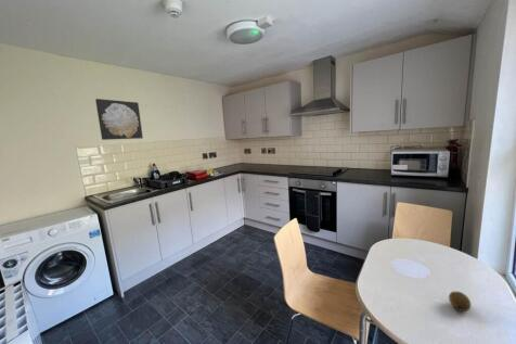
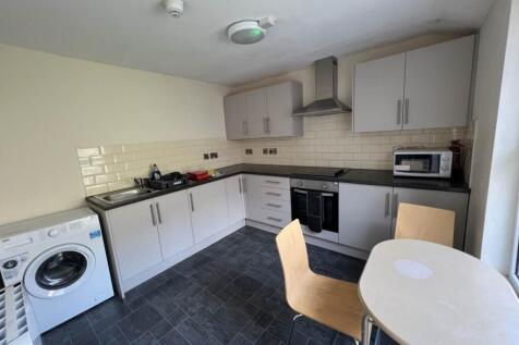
- wall art (120, 119)
- fruit (460, 301)
